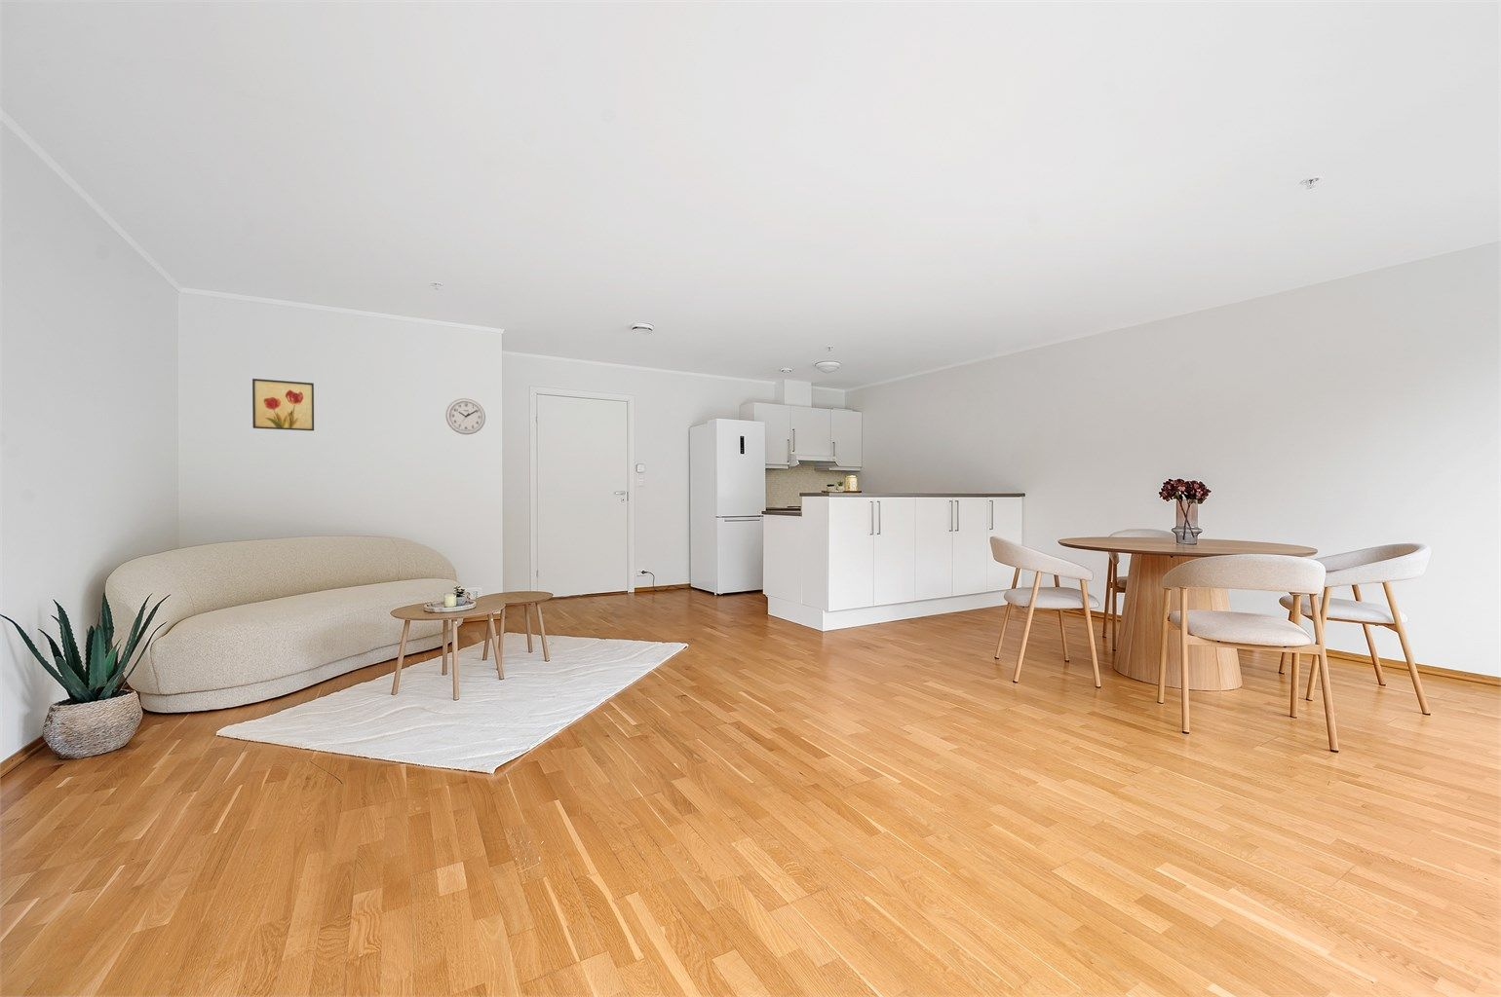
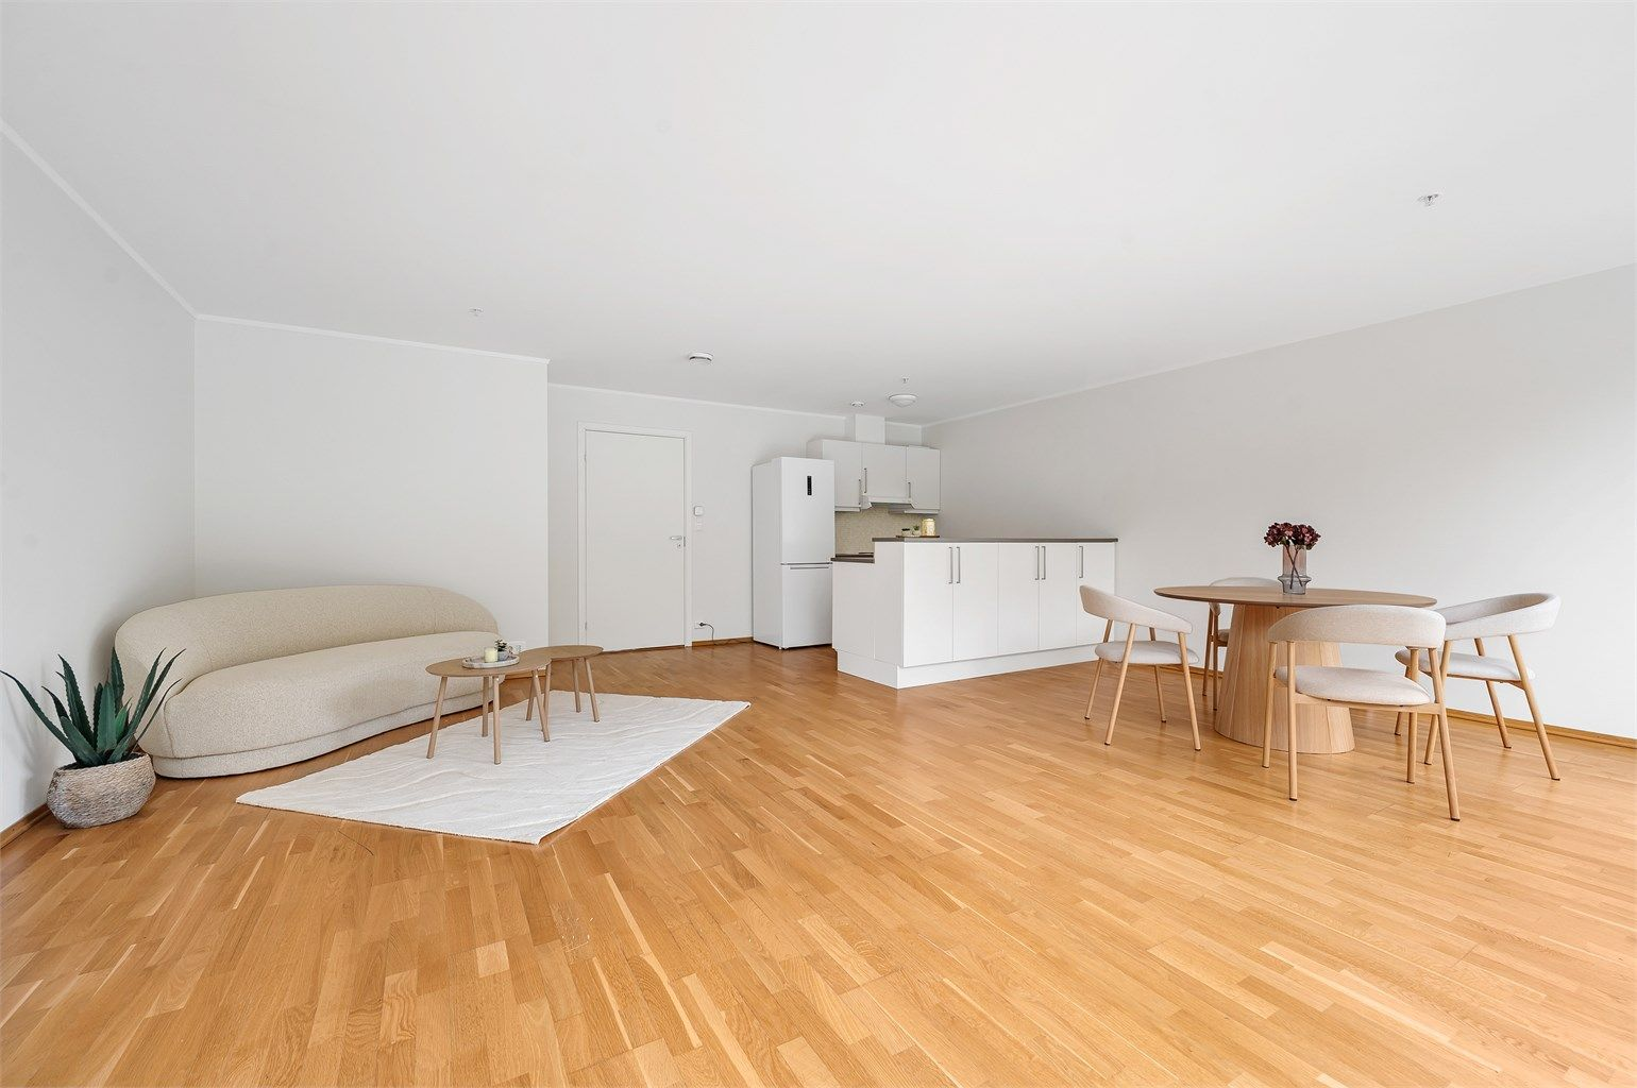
- wall art (284, 405)
- wall clock (465, 416)
